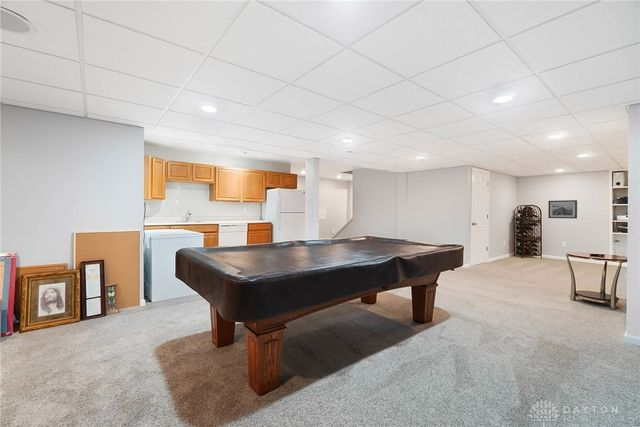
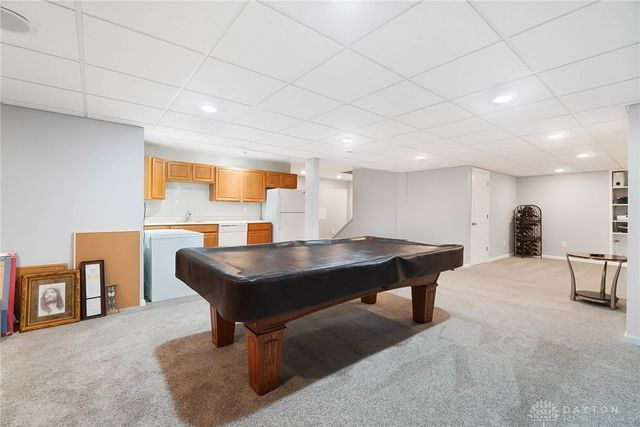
- wall art (562, 209)
